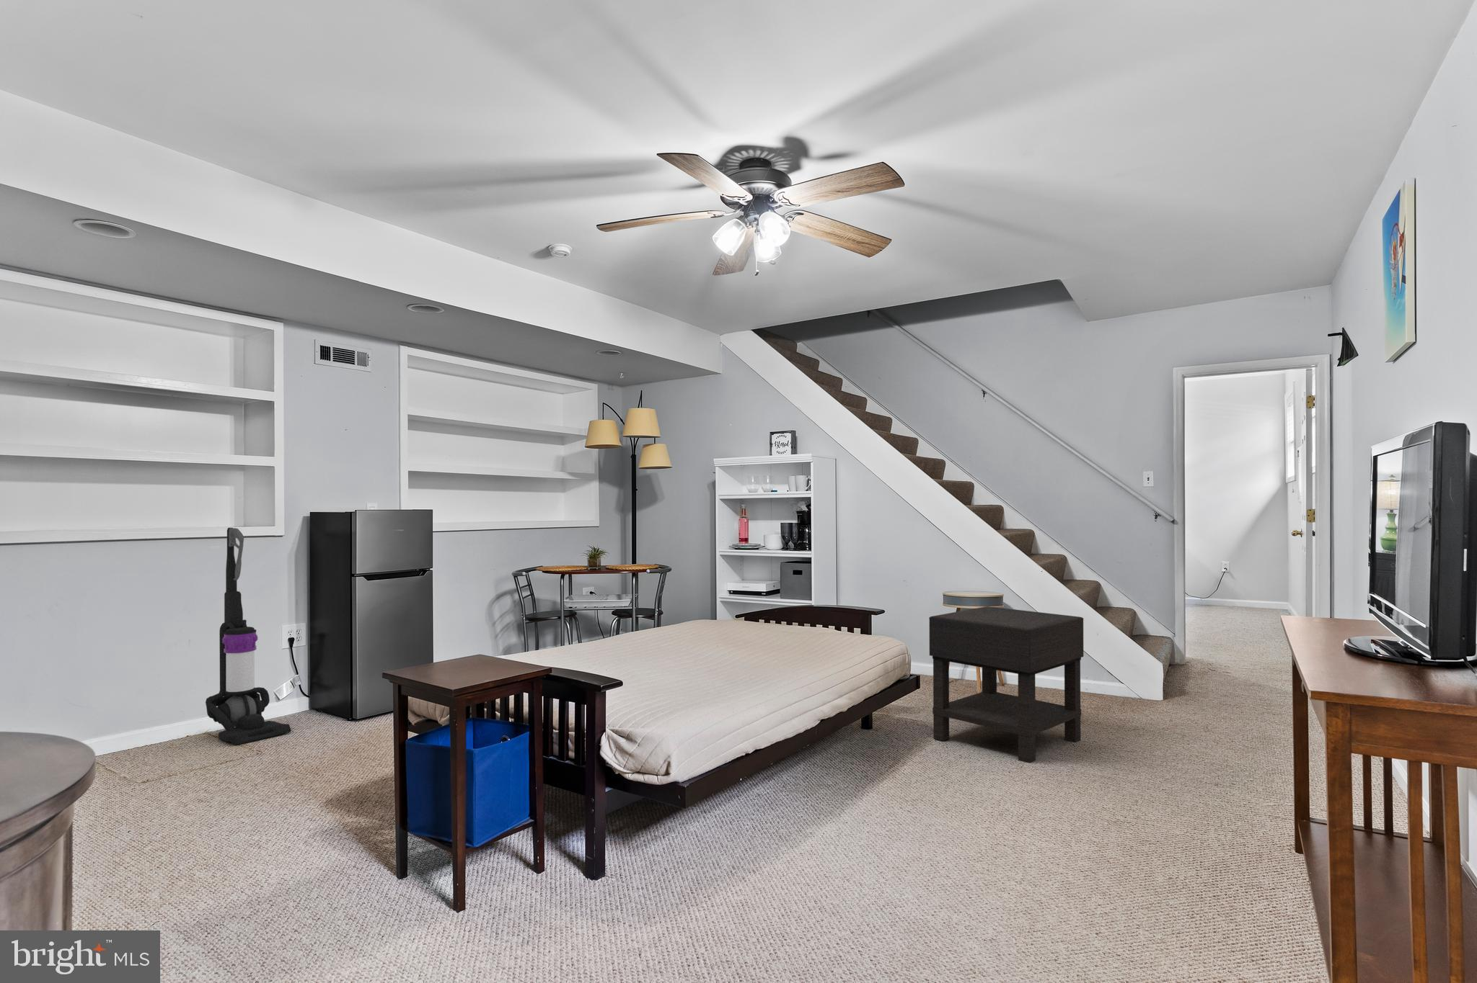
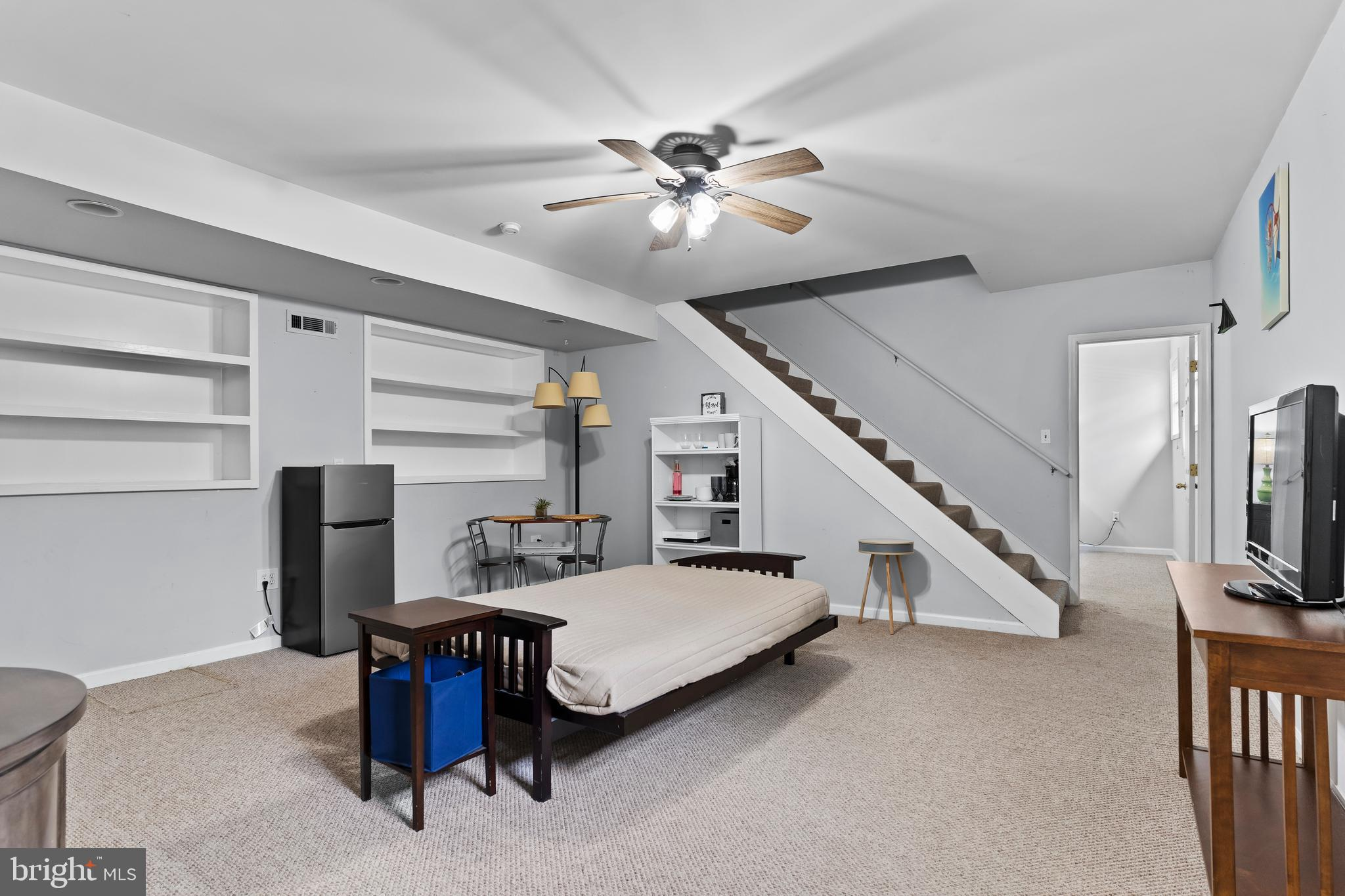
- nightstand (1006, 671)
- vacuum cleaner (243, 630)
